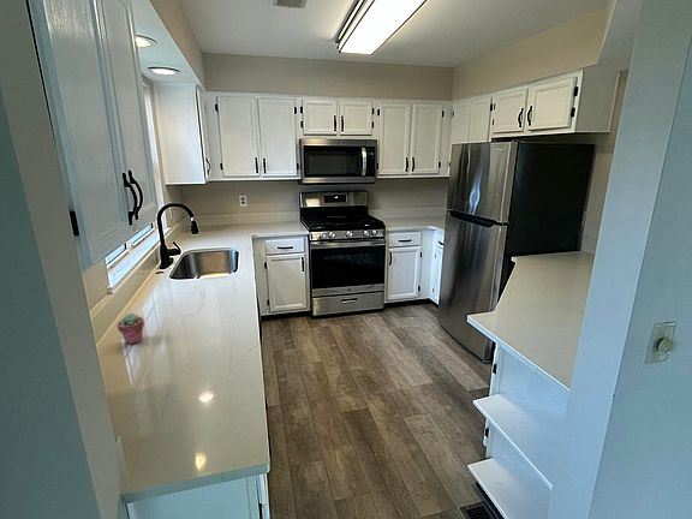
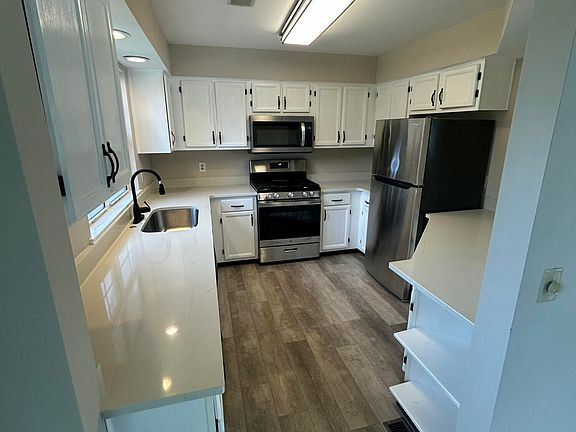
- potted succulent (131, 327)
